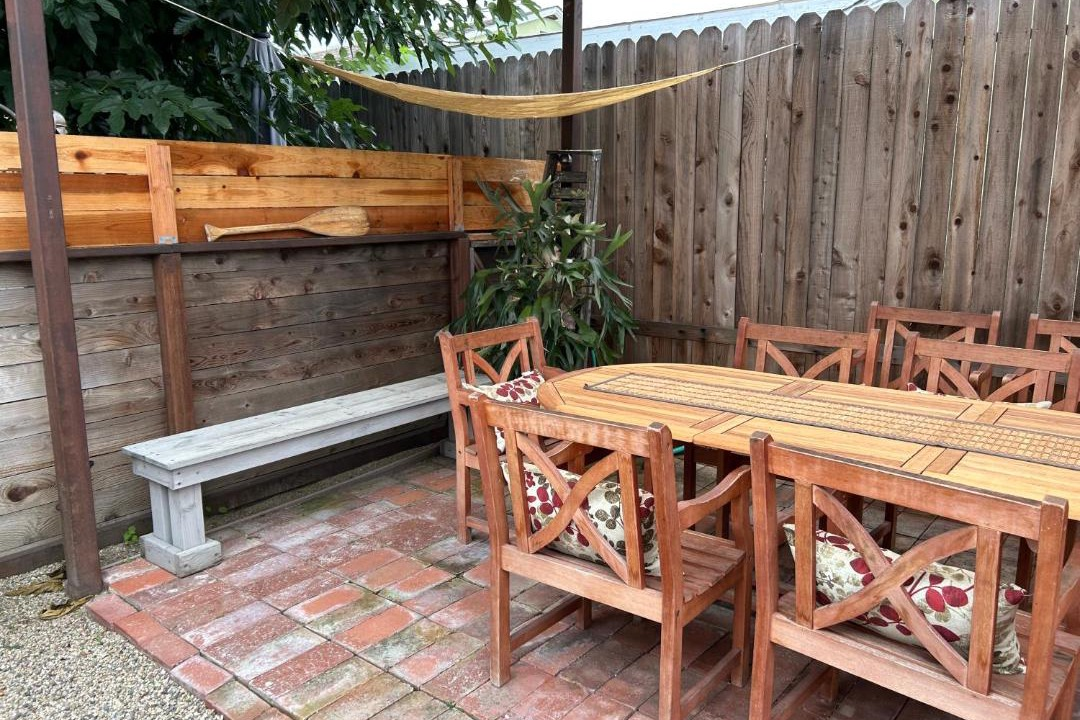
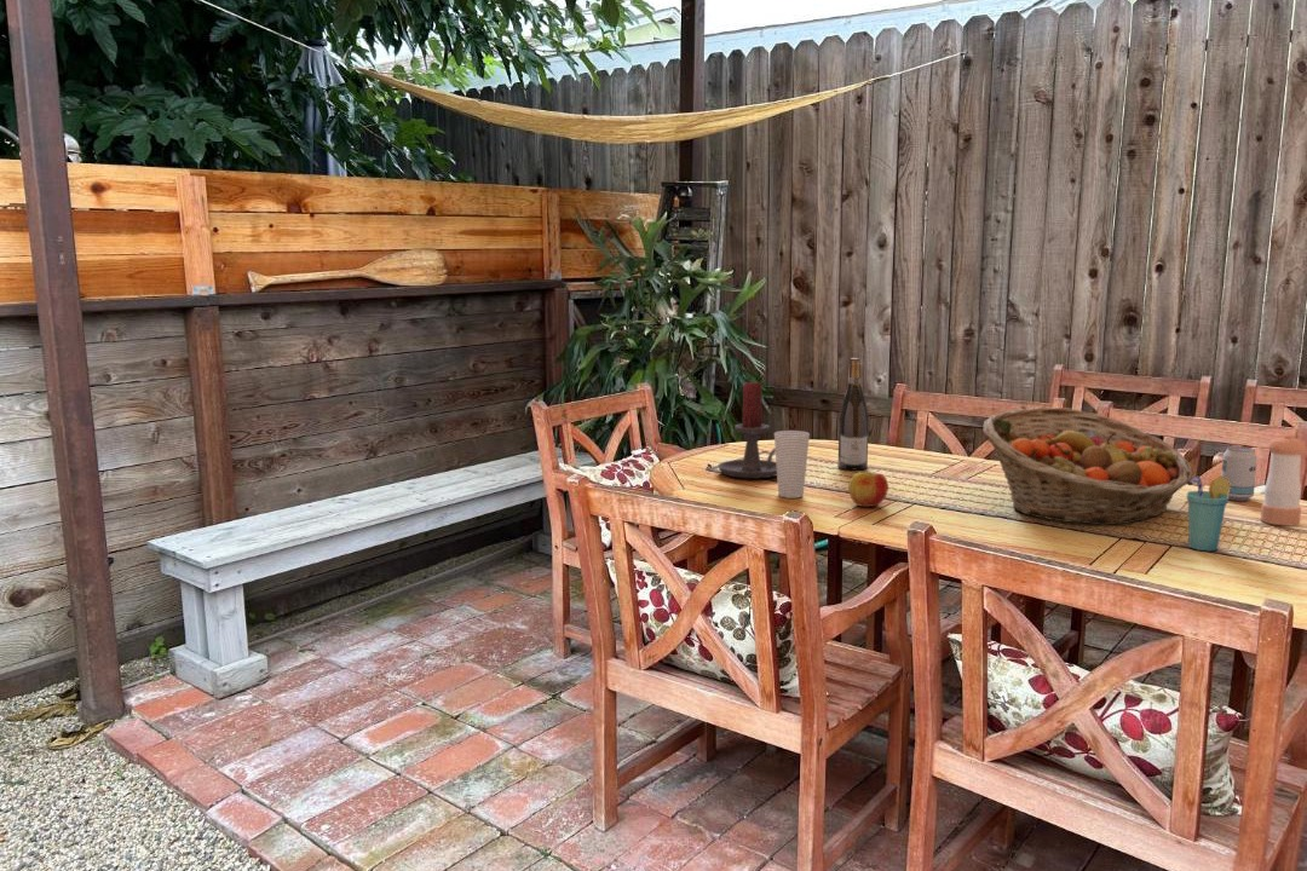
+ cup (1204, 511)
+ apple (866, 488)
+ pepper shaker (1283, 478)
+ wine bottle (853, 413)
+ beverage can (1238, 473)
+ fruit basket (1083, 462)
+ cup (790, 465)
+ candle holder (758, 426)
